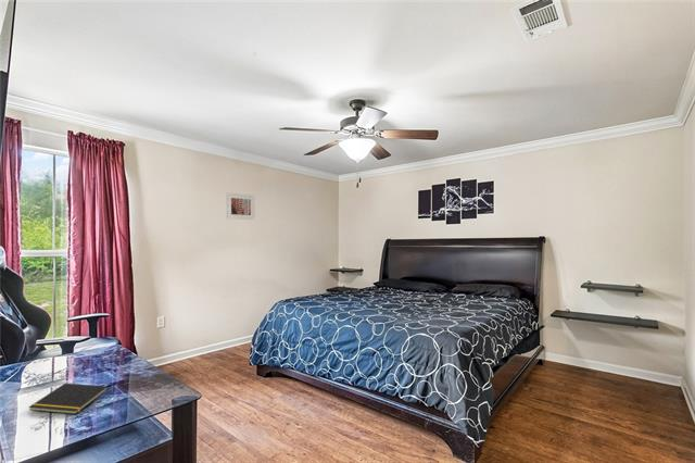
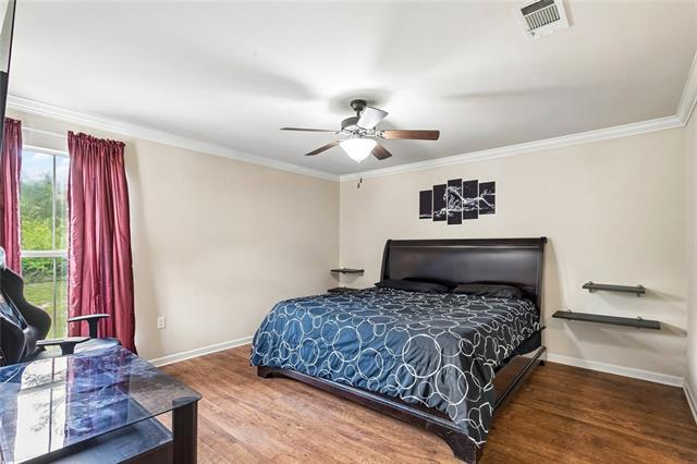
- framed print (240, 207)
- notepad (70, 397)
